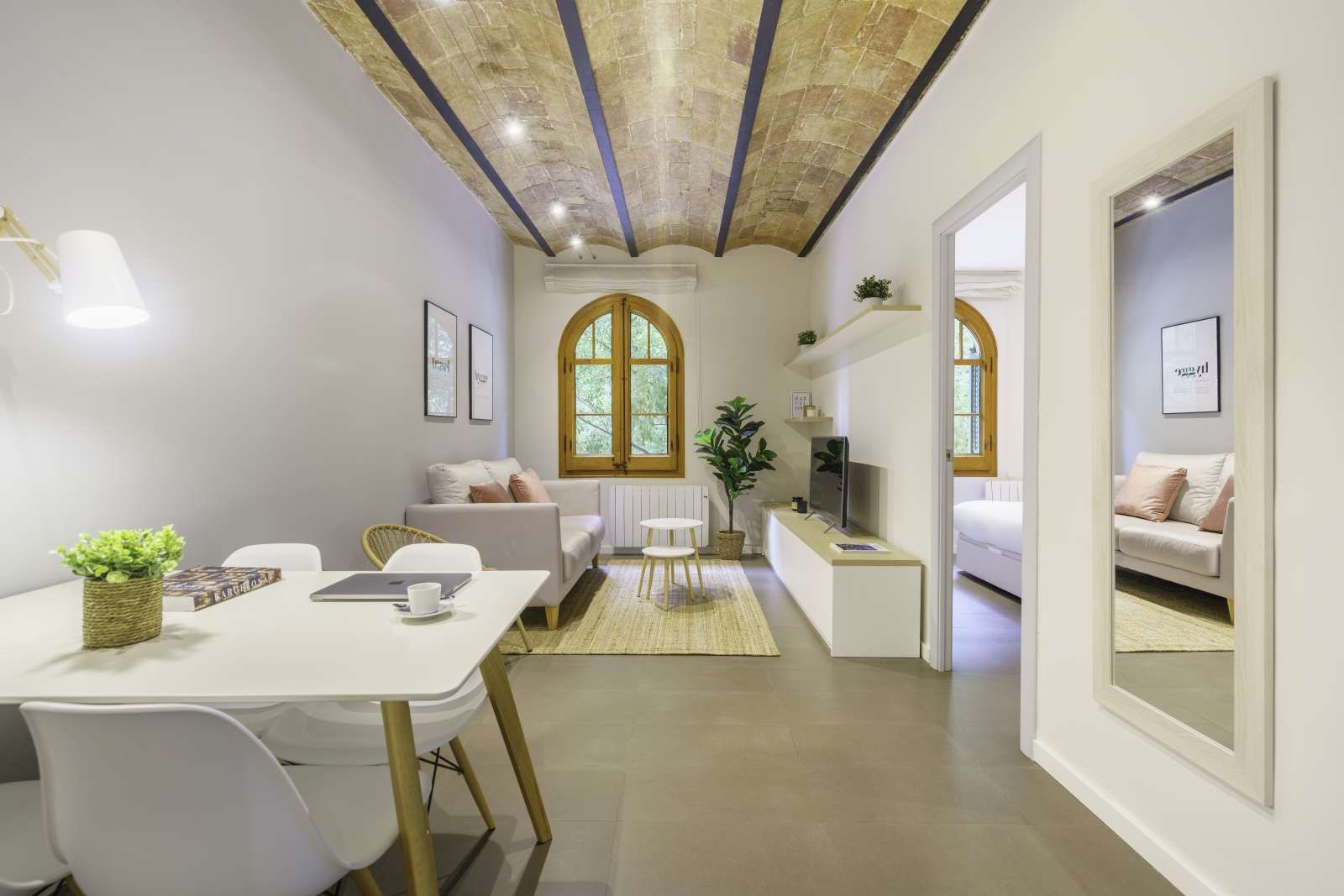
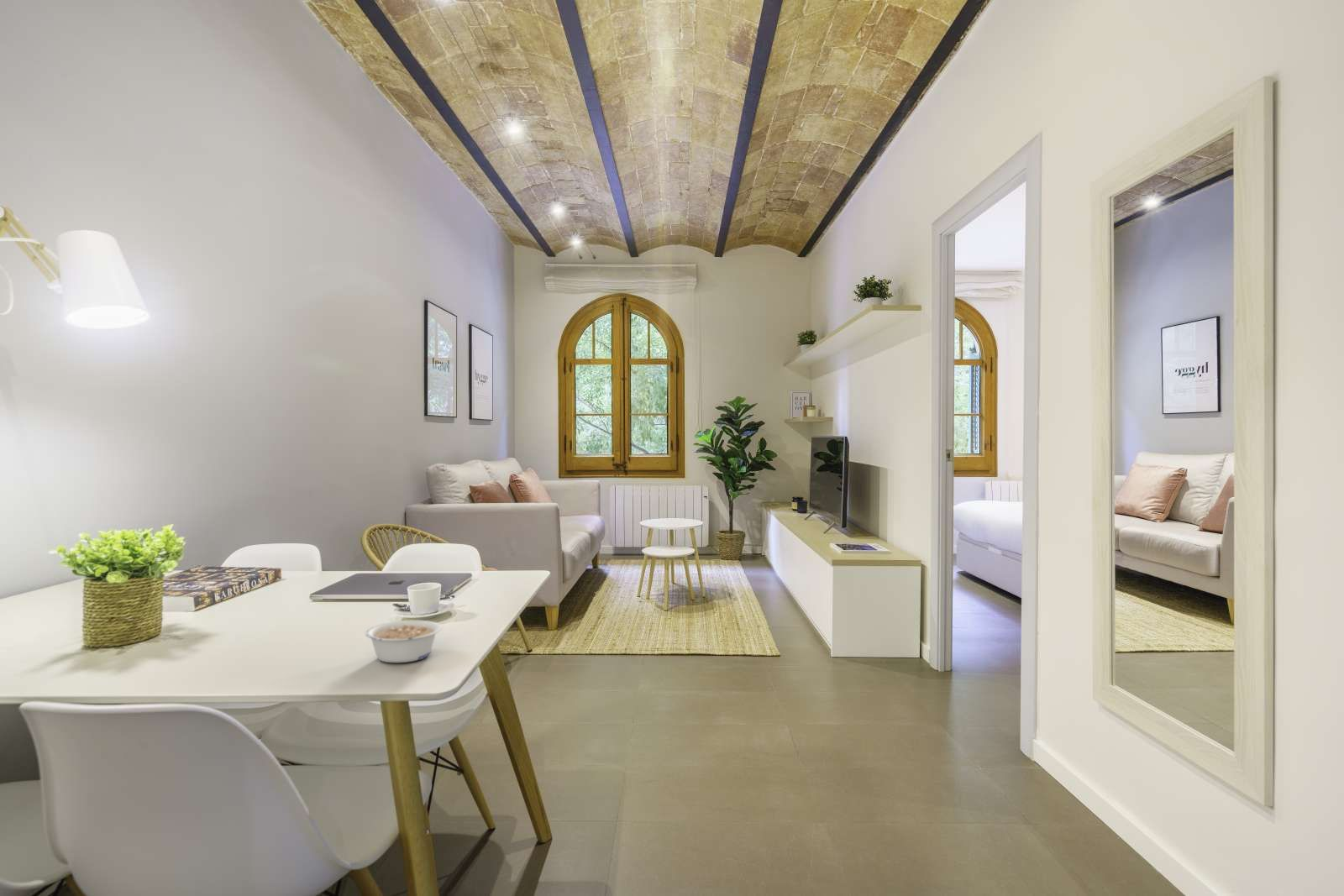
+ legume (406, 640)
